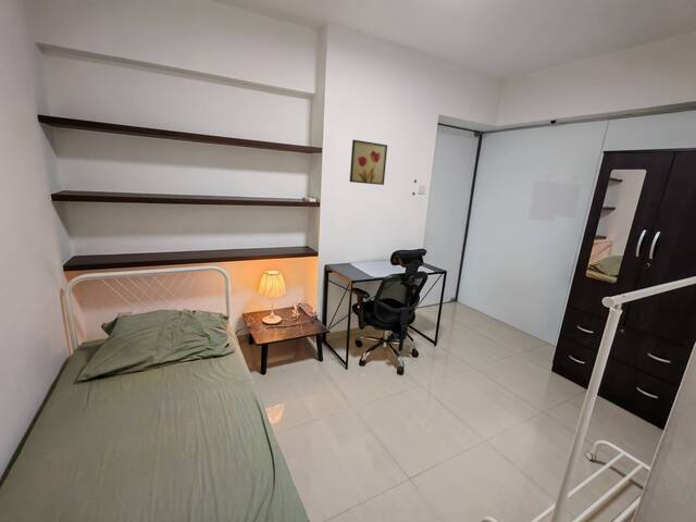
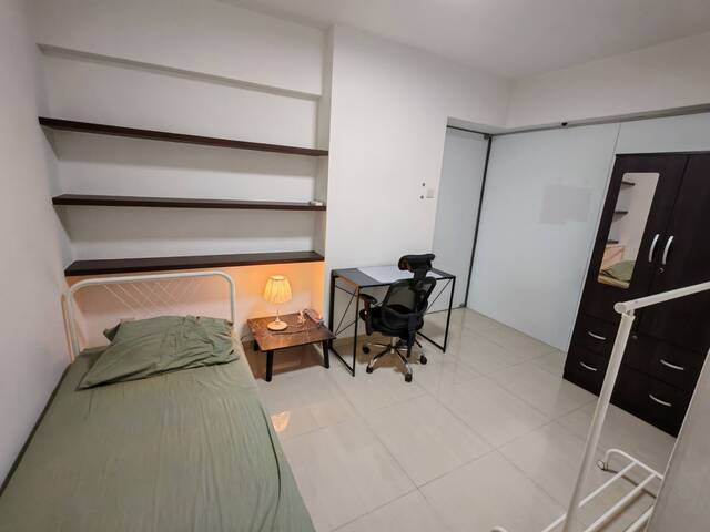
- wall art (368, 163)
